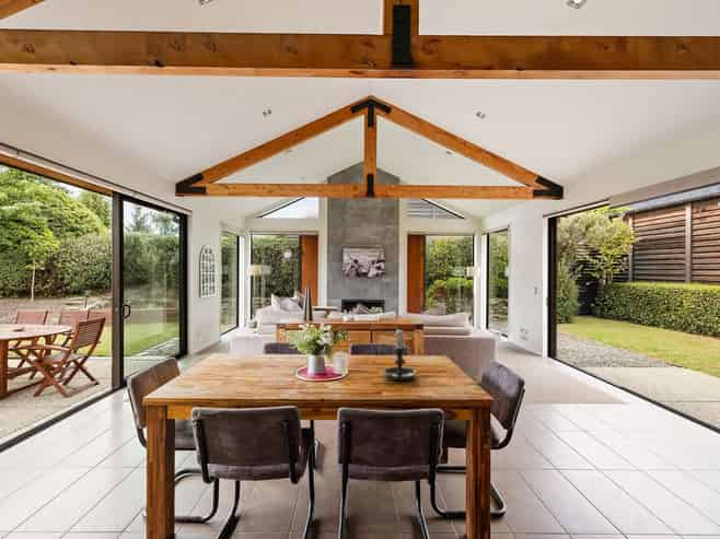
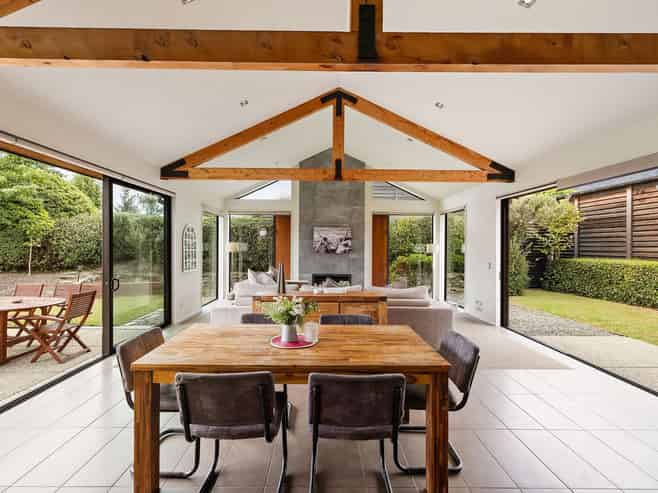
- candle holder (398, 352)
